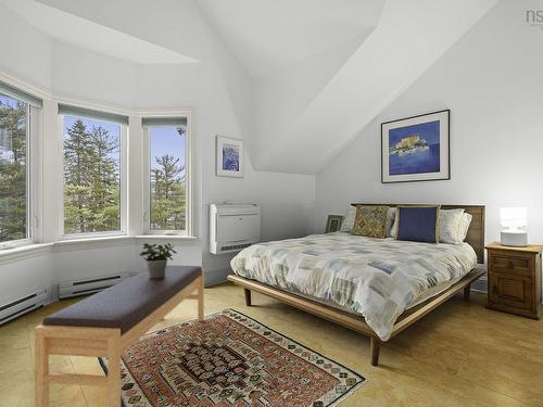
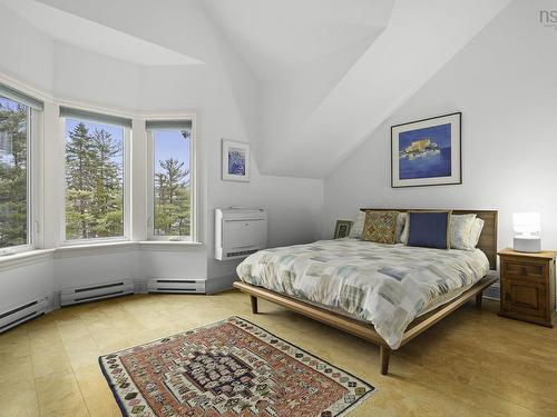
- bench (144, 319)
- potted plant (157, 258)
